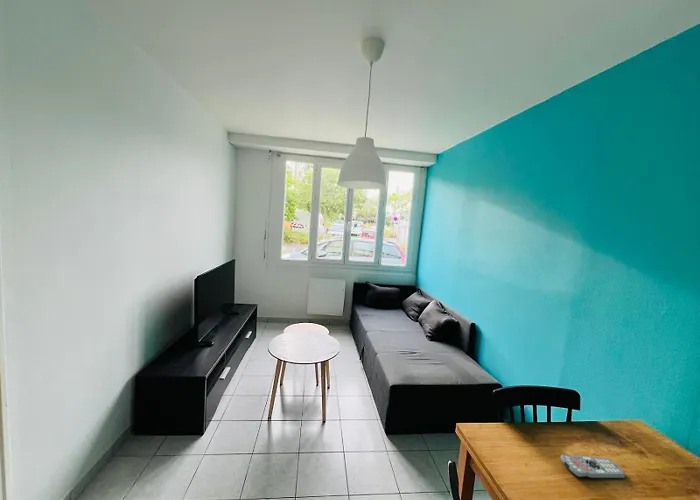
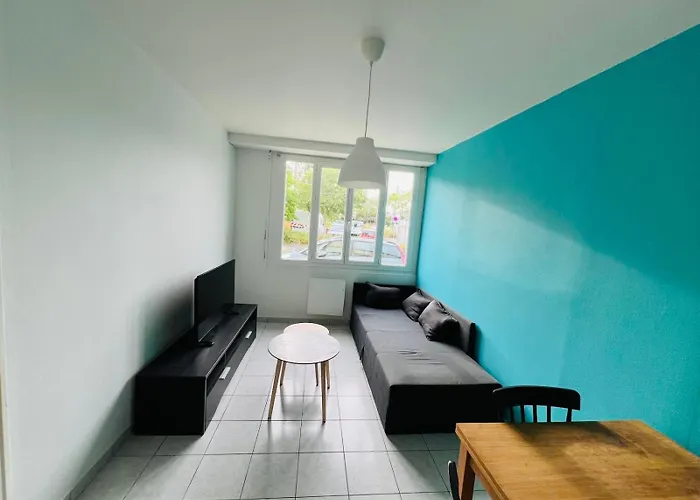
- remote control (593, 467)
